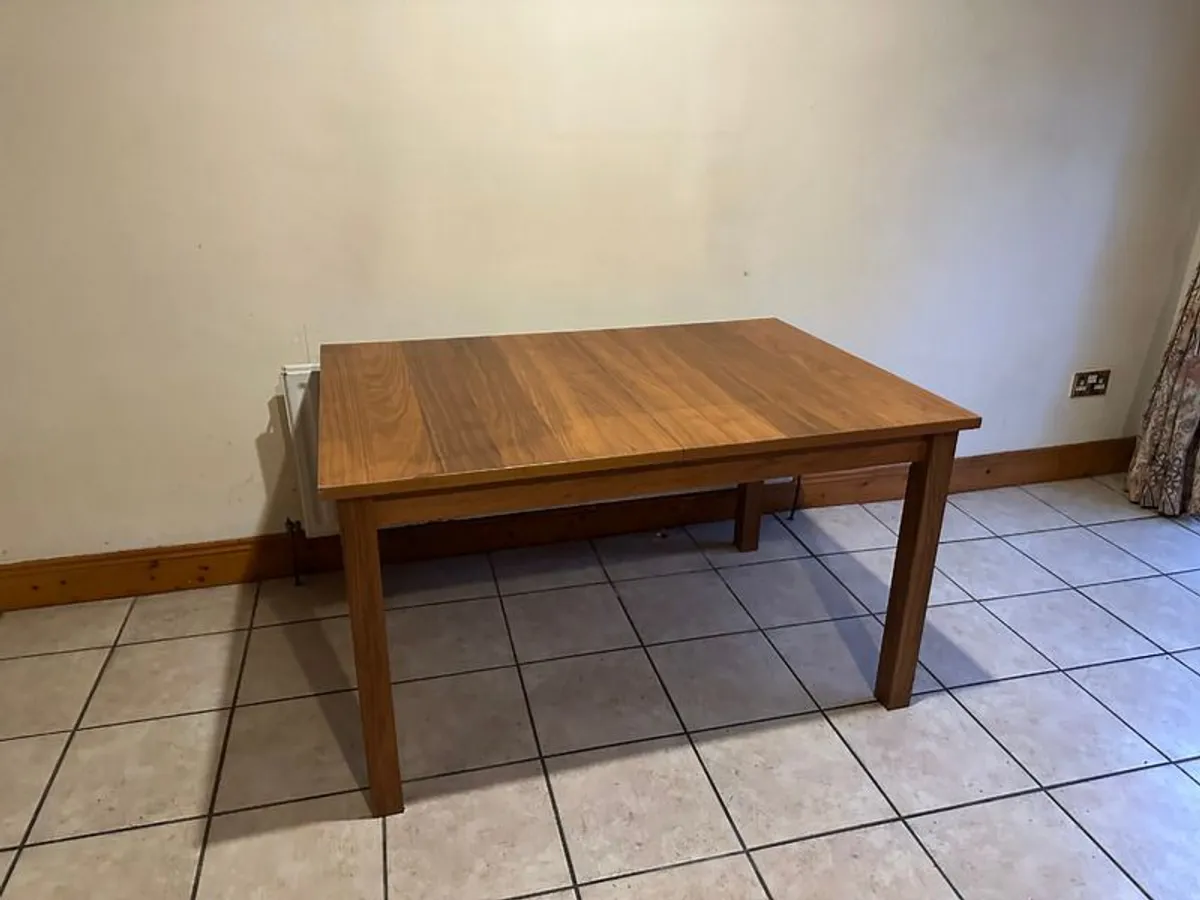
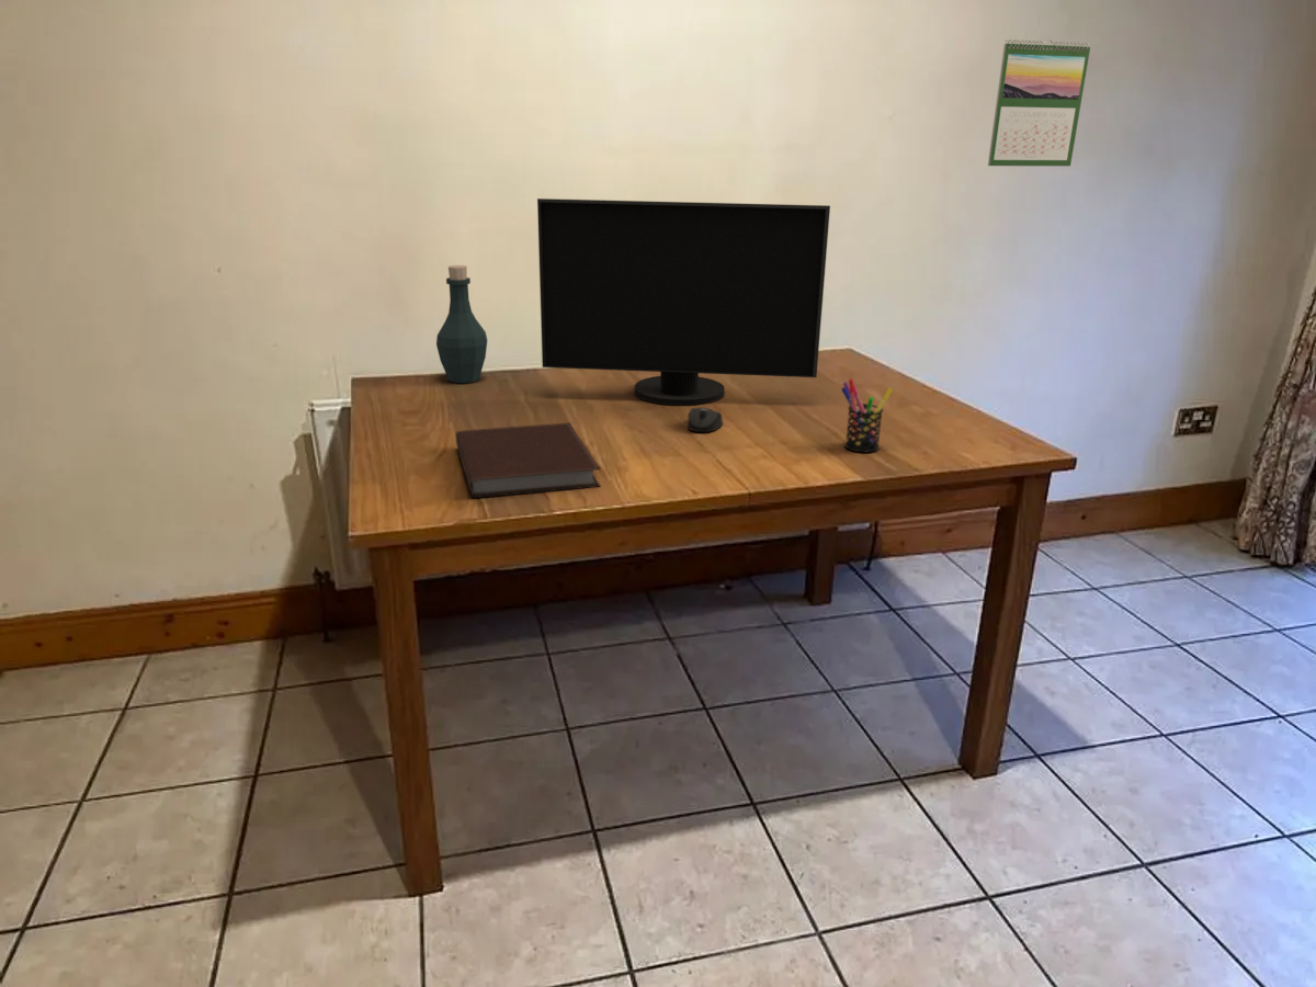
+ mouse (705, 417)
+ bottle (461, 324)
+ computer monitor (681, 298)
+ notebook (524, 457)
+ pen holder (863, 415)
+ calendar (1039, 103)
